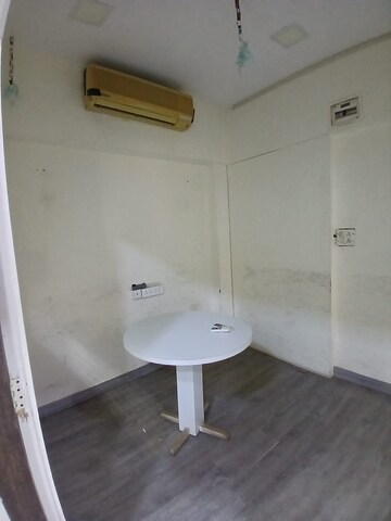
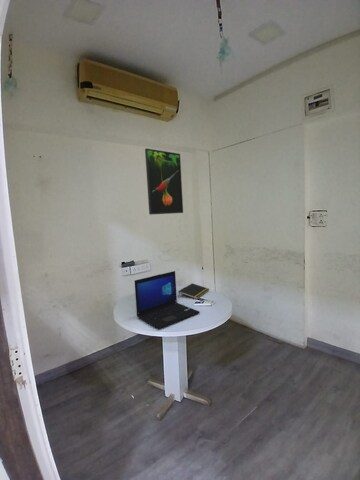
+ notepad (194, 290)
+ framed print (165, 182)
+ laptop (167, 297)
